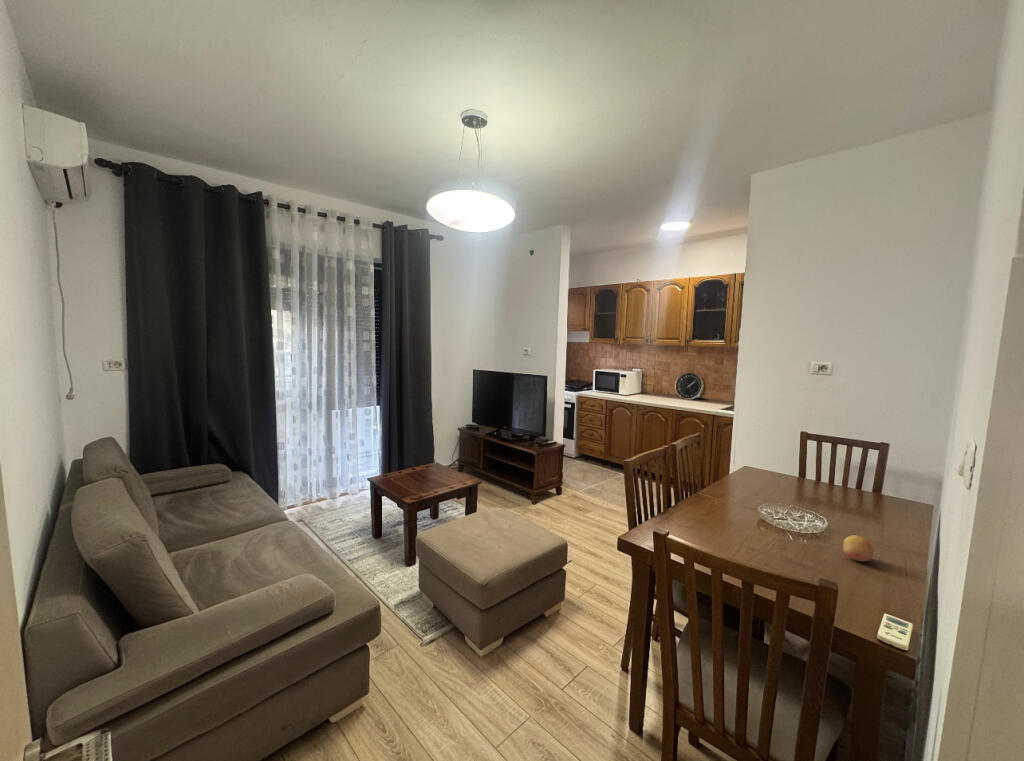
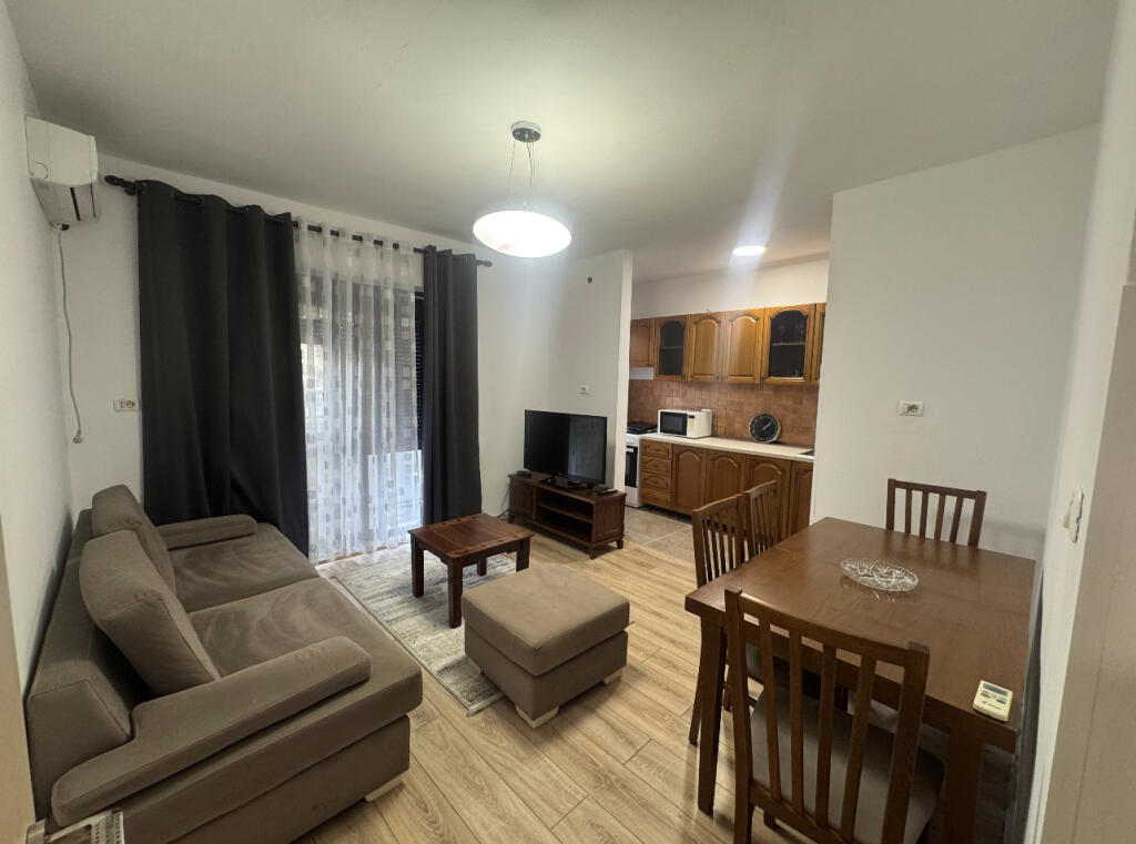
- fruit (858, 547)
